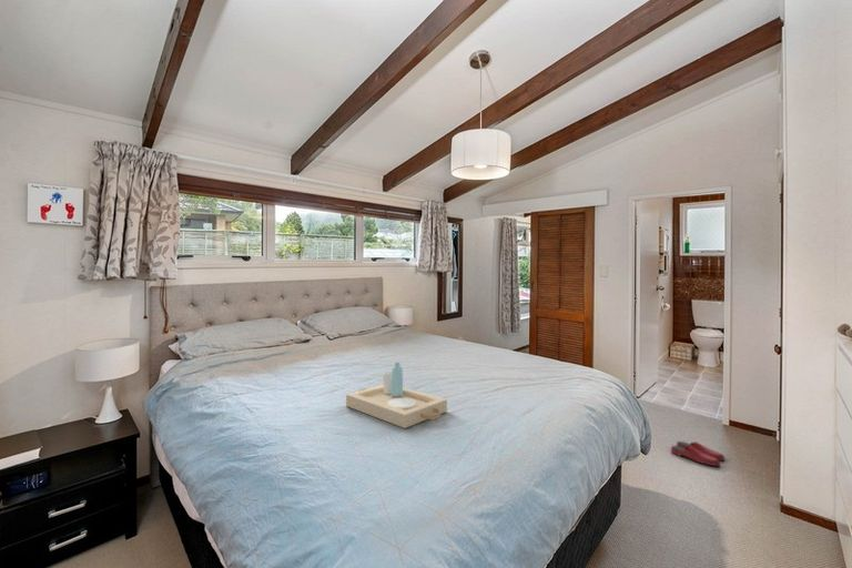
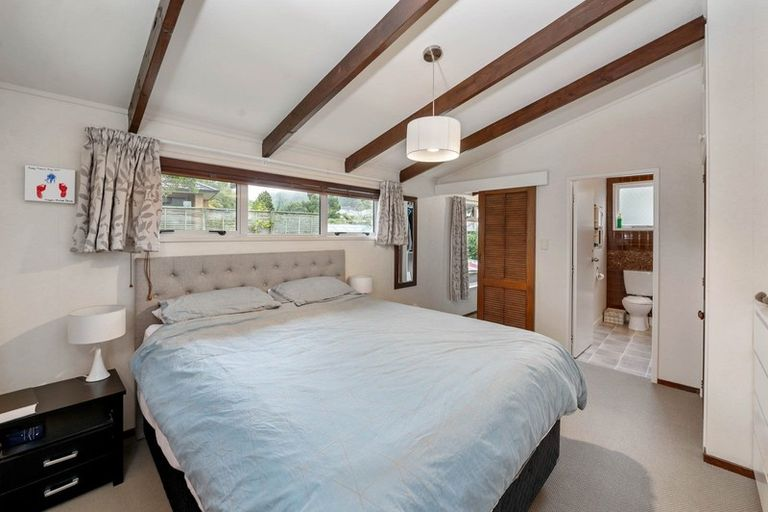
- serving tray (395, 387)
- slippers (697, 450)
